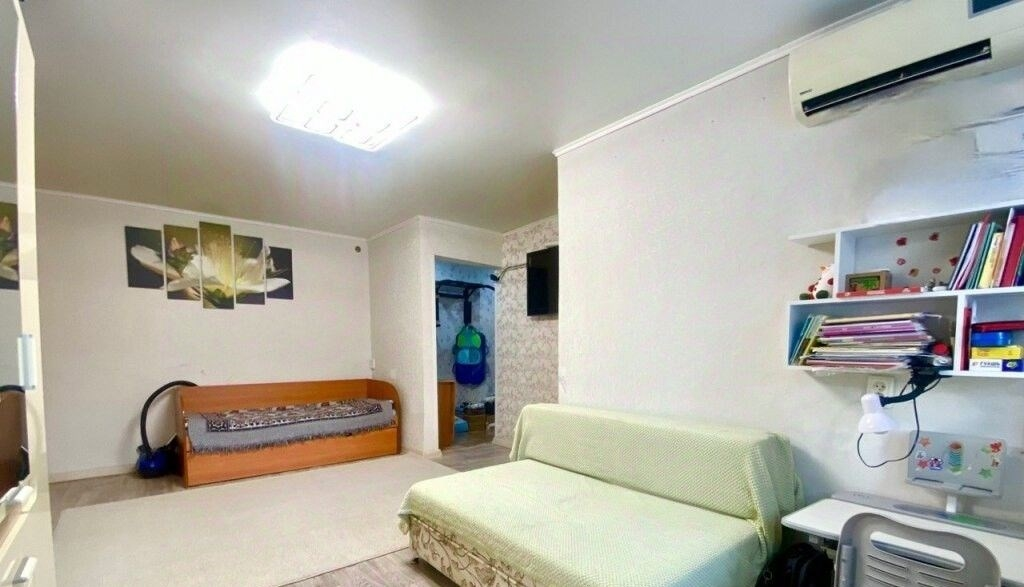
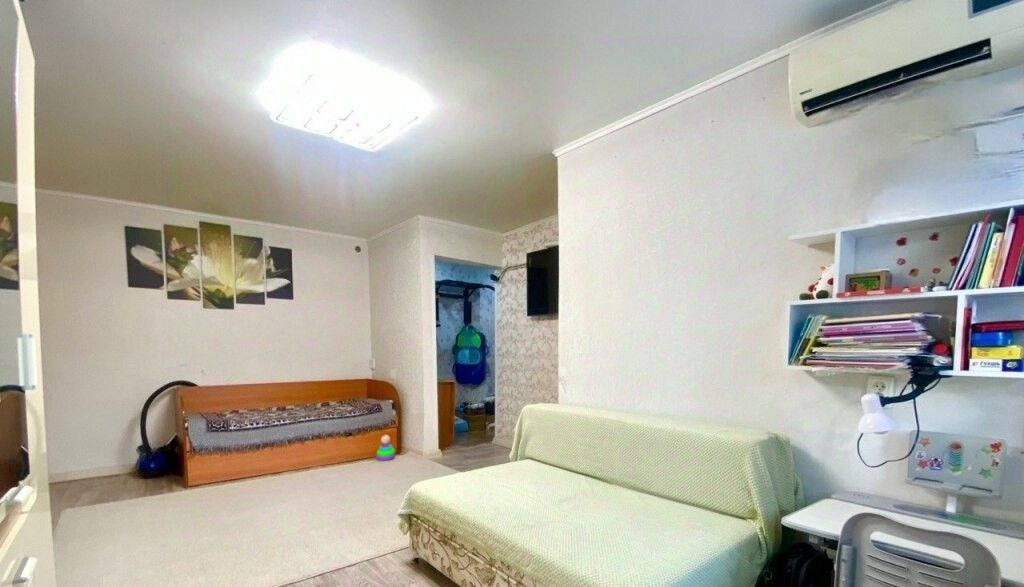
+ stacking toy (385, 446)
